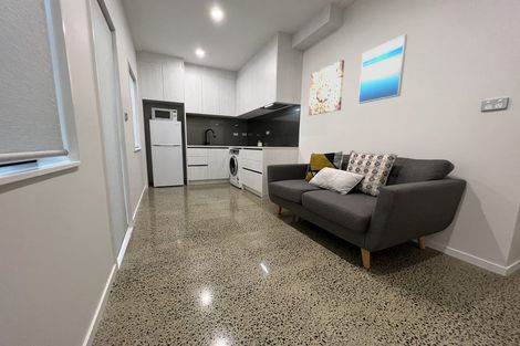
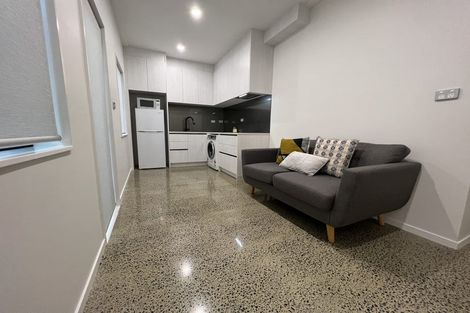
- wall art (324, 91)
- wall art (379, 73)
